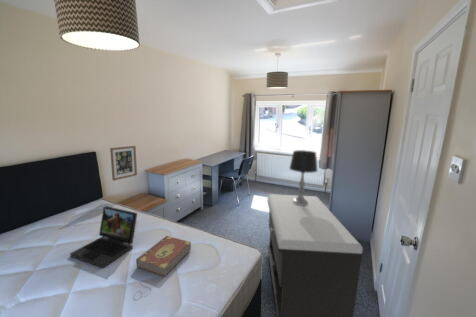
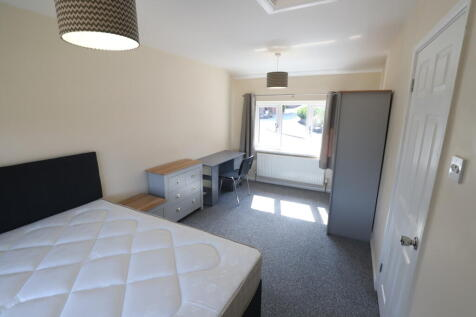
- storage bench (300, 249)
- wall art (124, 162)
- book (165, 248)
- table lamp (302, 177)
- laptop (105, 233)
